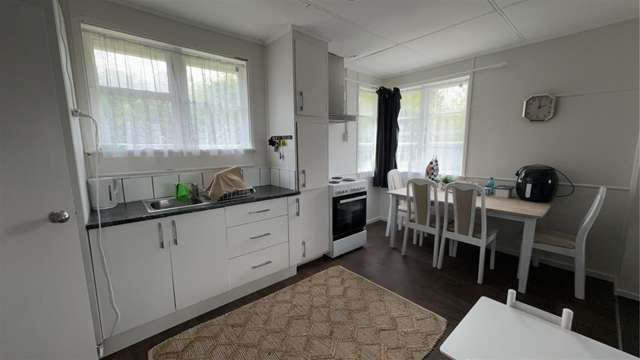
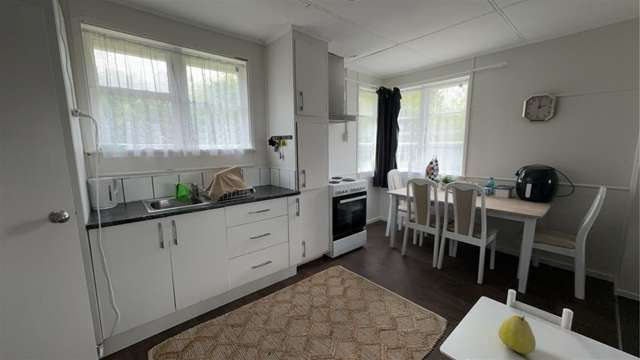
+ fruit (516, 331)
